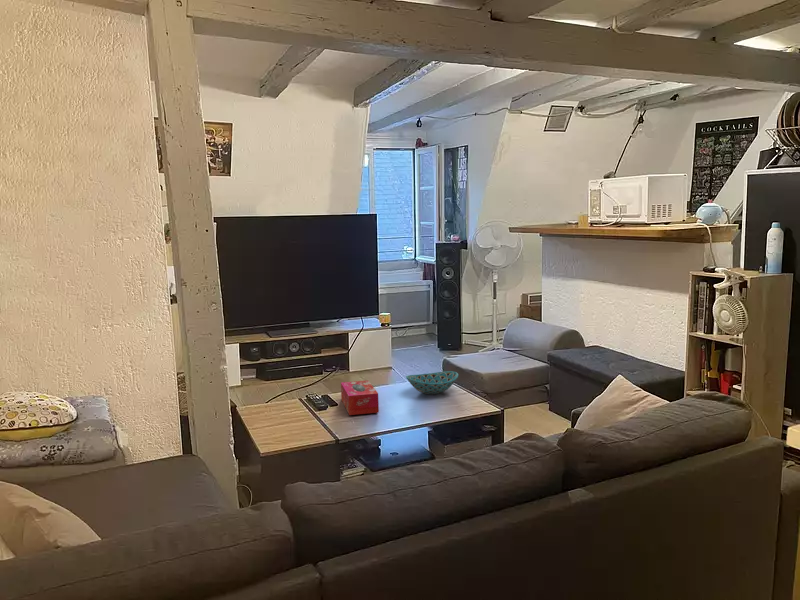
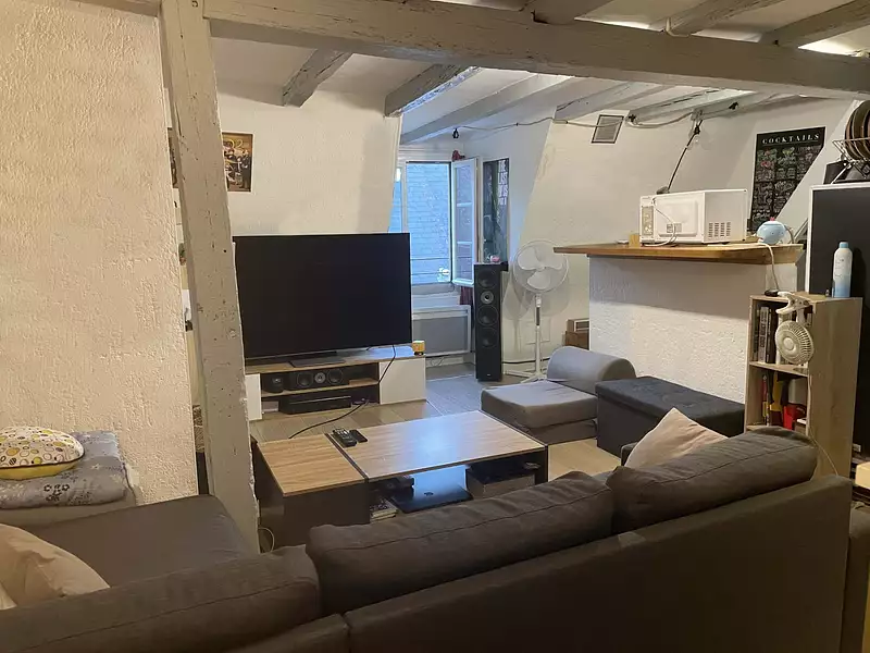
- bowl (432, 383)
- tissue box (359, 396)
